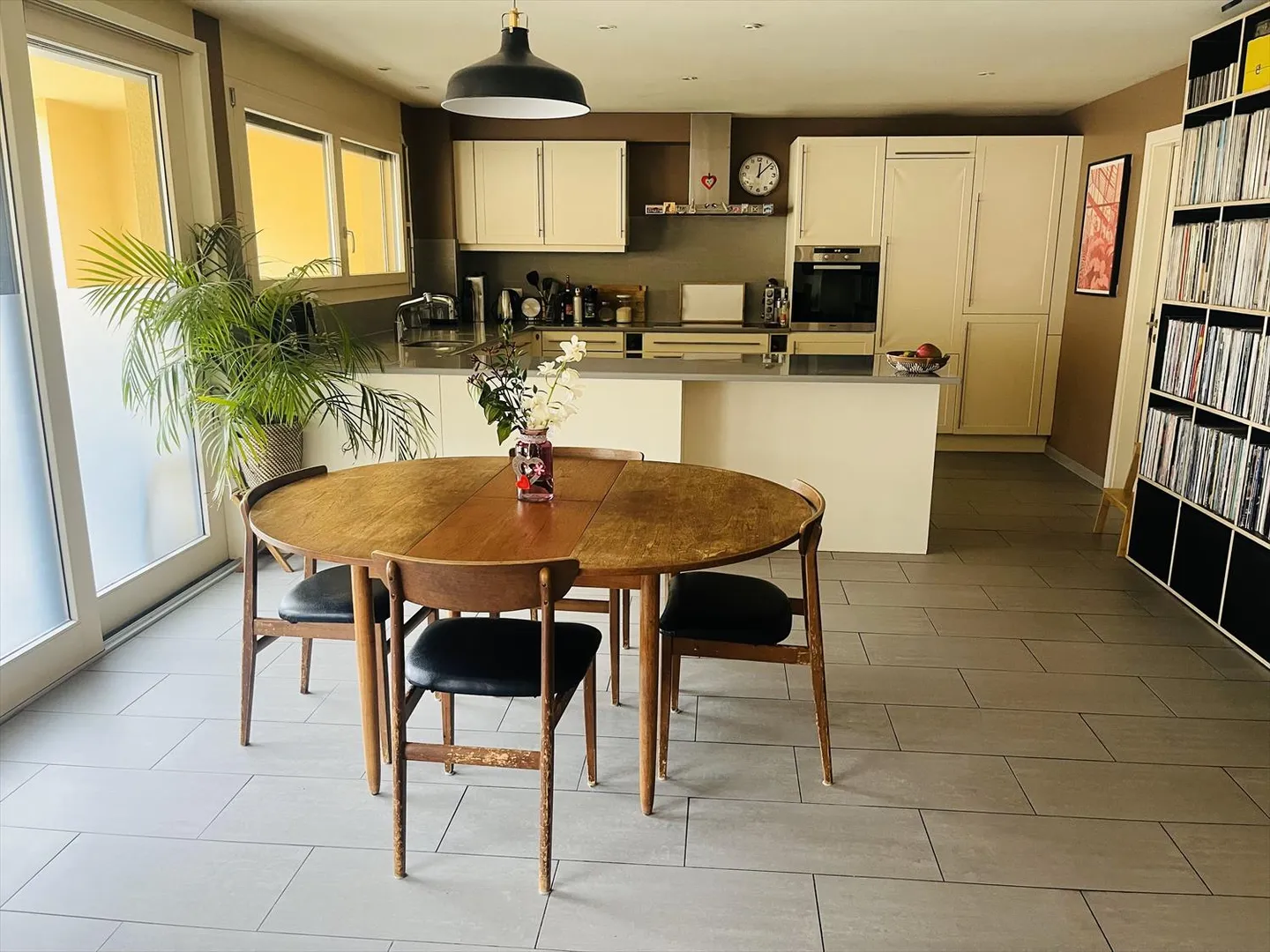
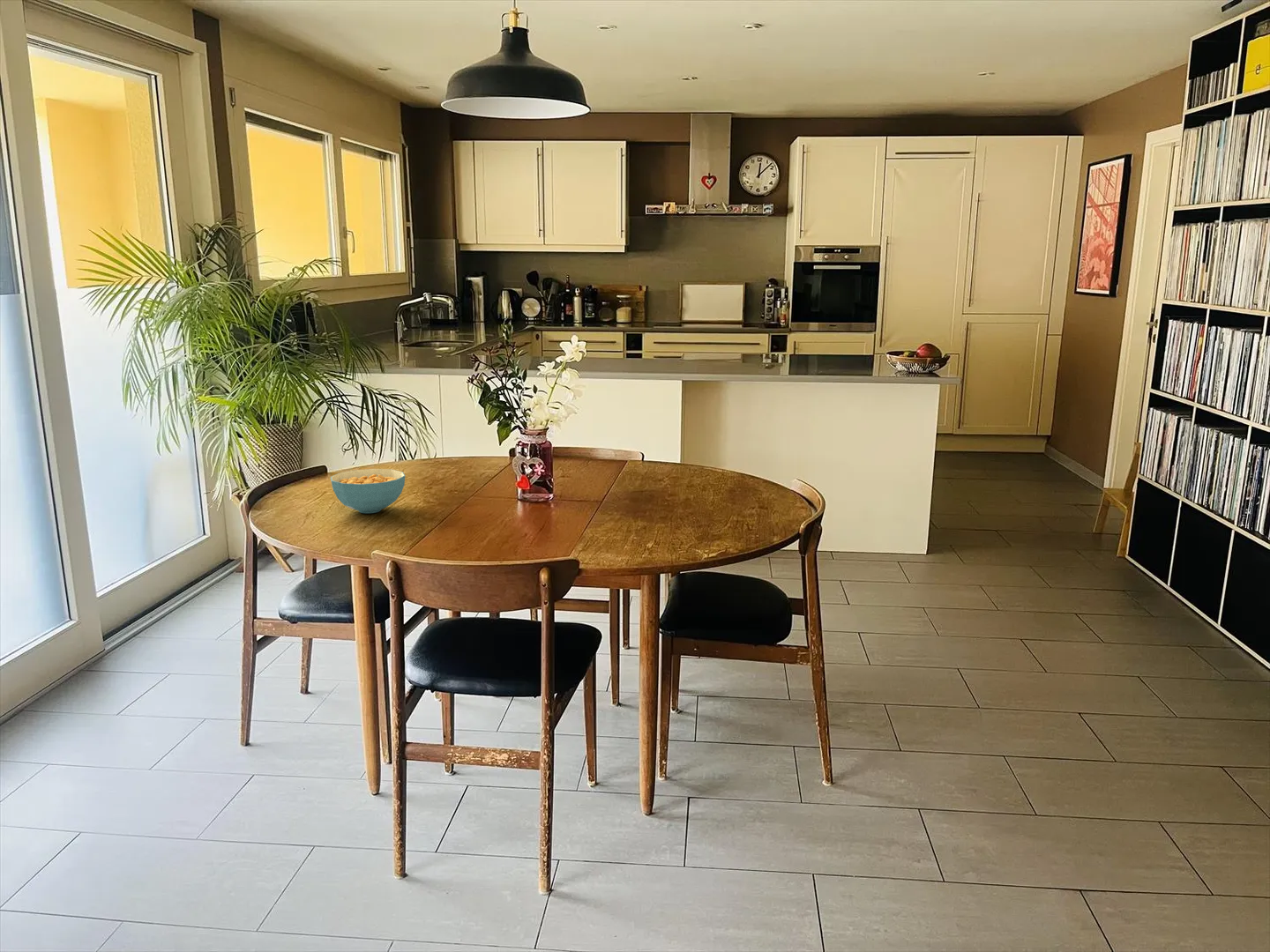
+ cereal bowl (369, 493)
